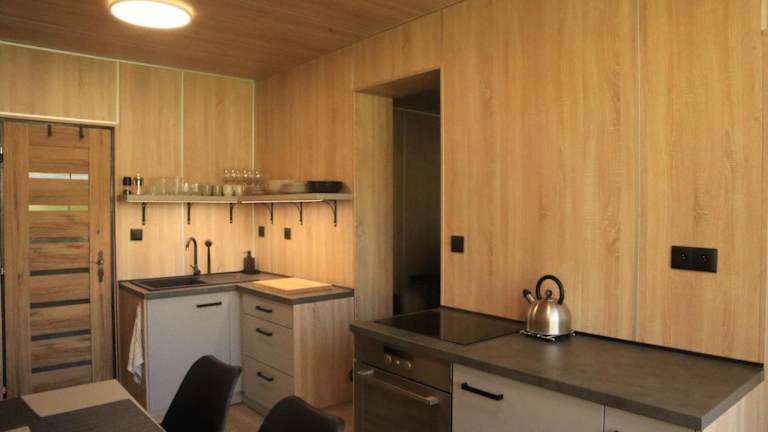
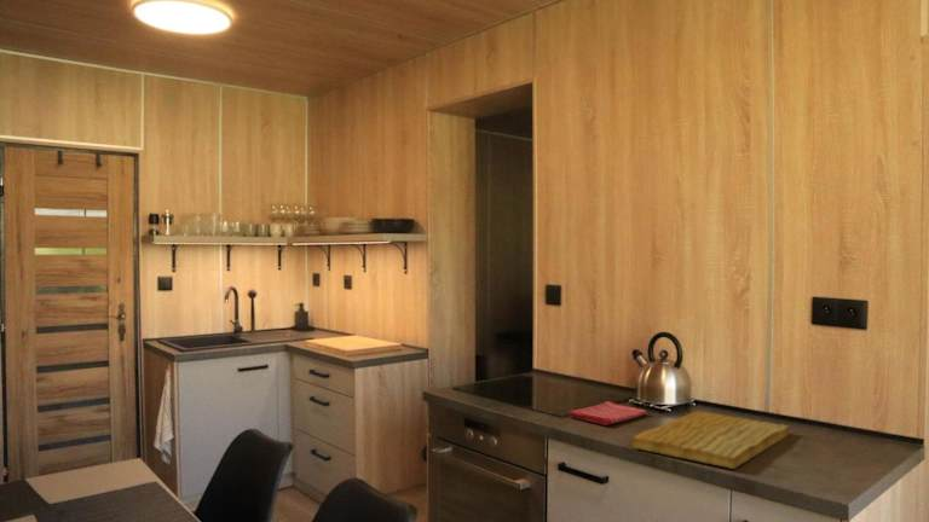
+ dish towel (607, 412)
+ cutting board (712, 434)
